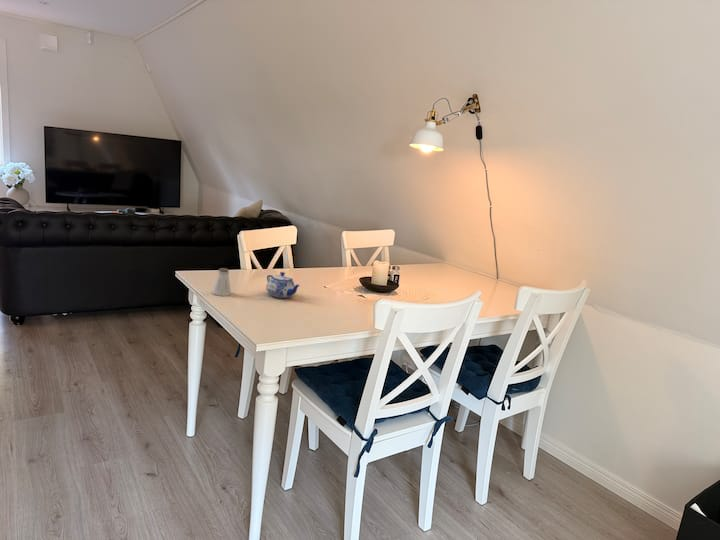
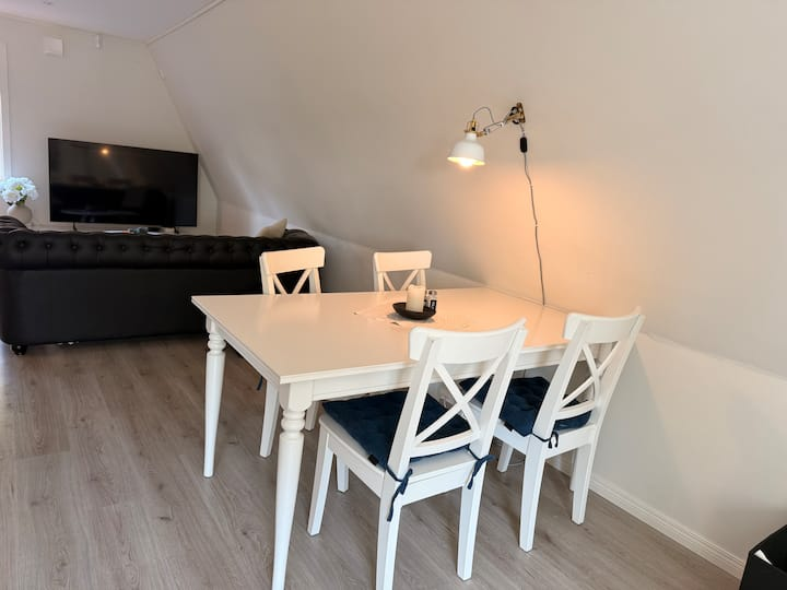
- teapot (282, 284)
- saltshaker (222, 281)
